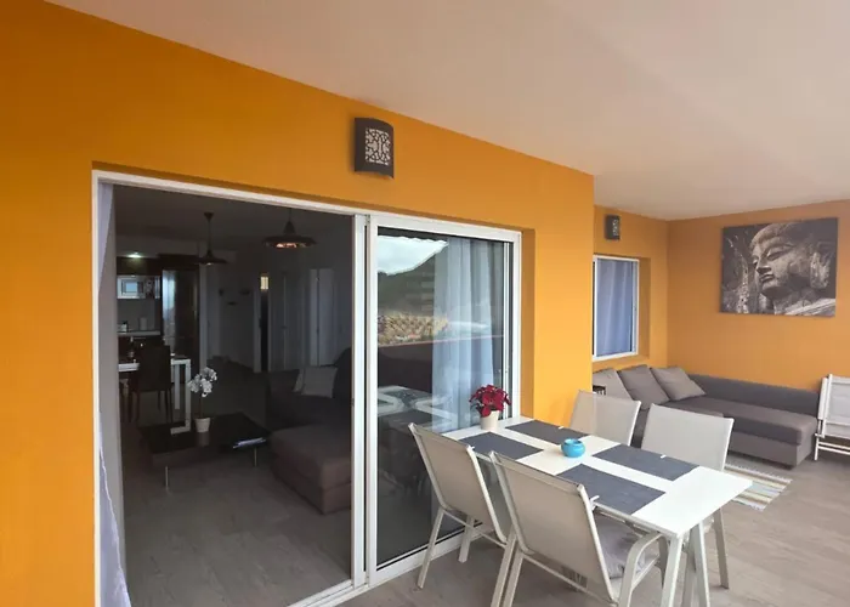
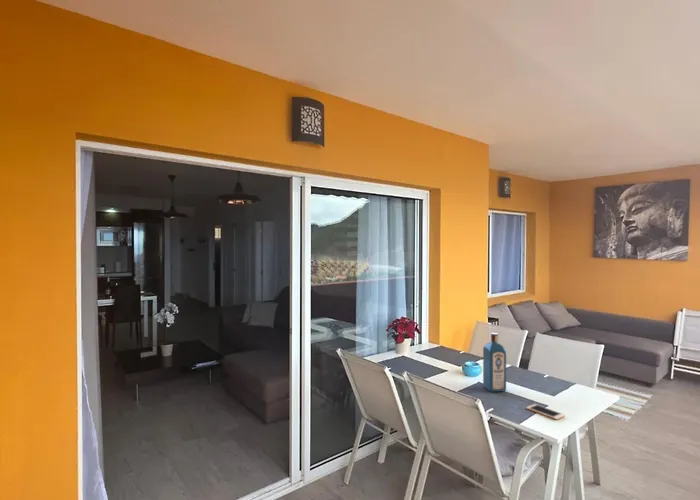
+ cell phone (545, 411)
+ liquor (494, 361)
